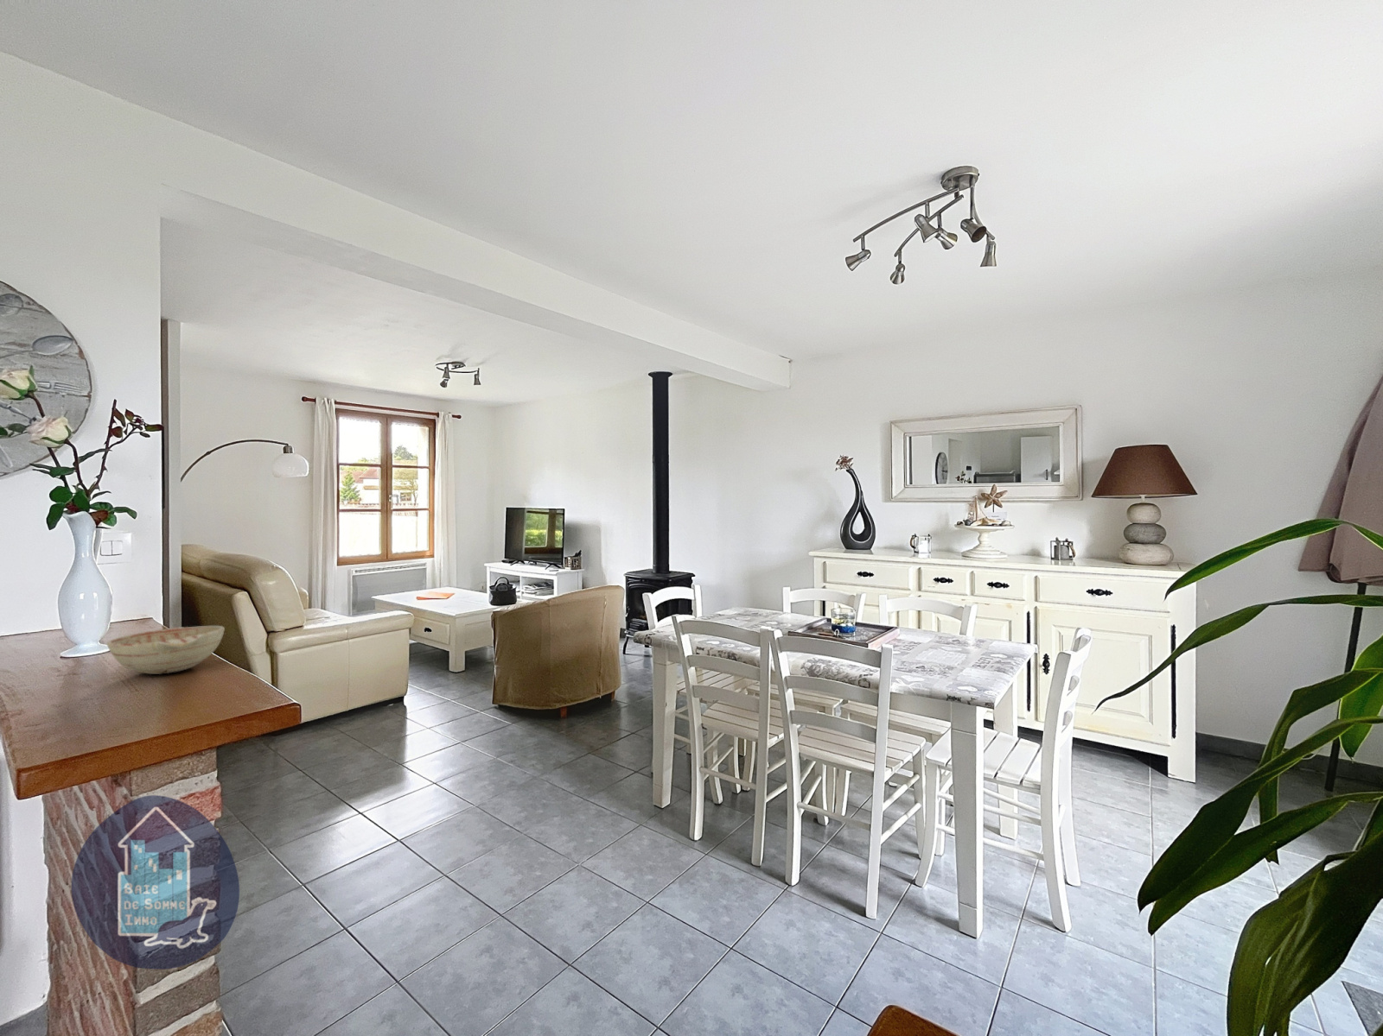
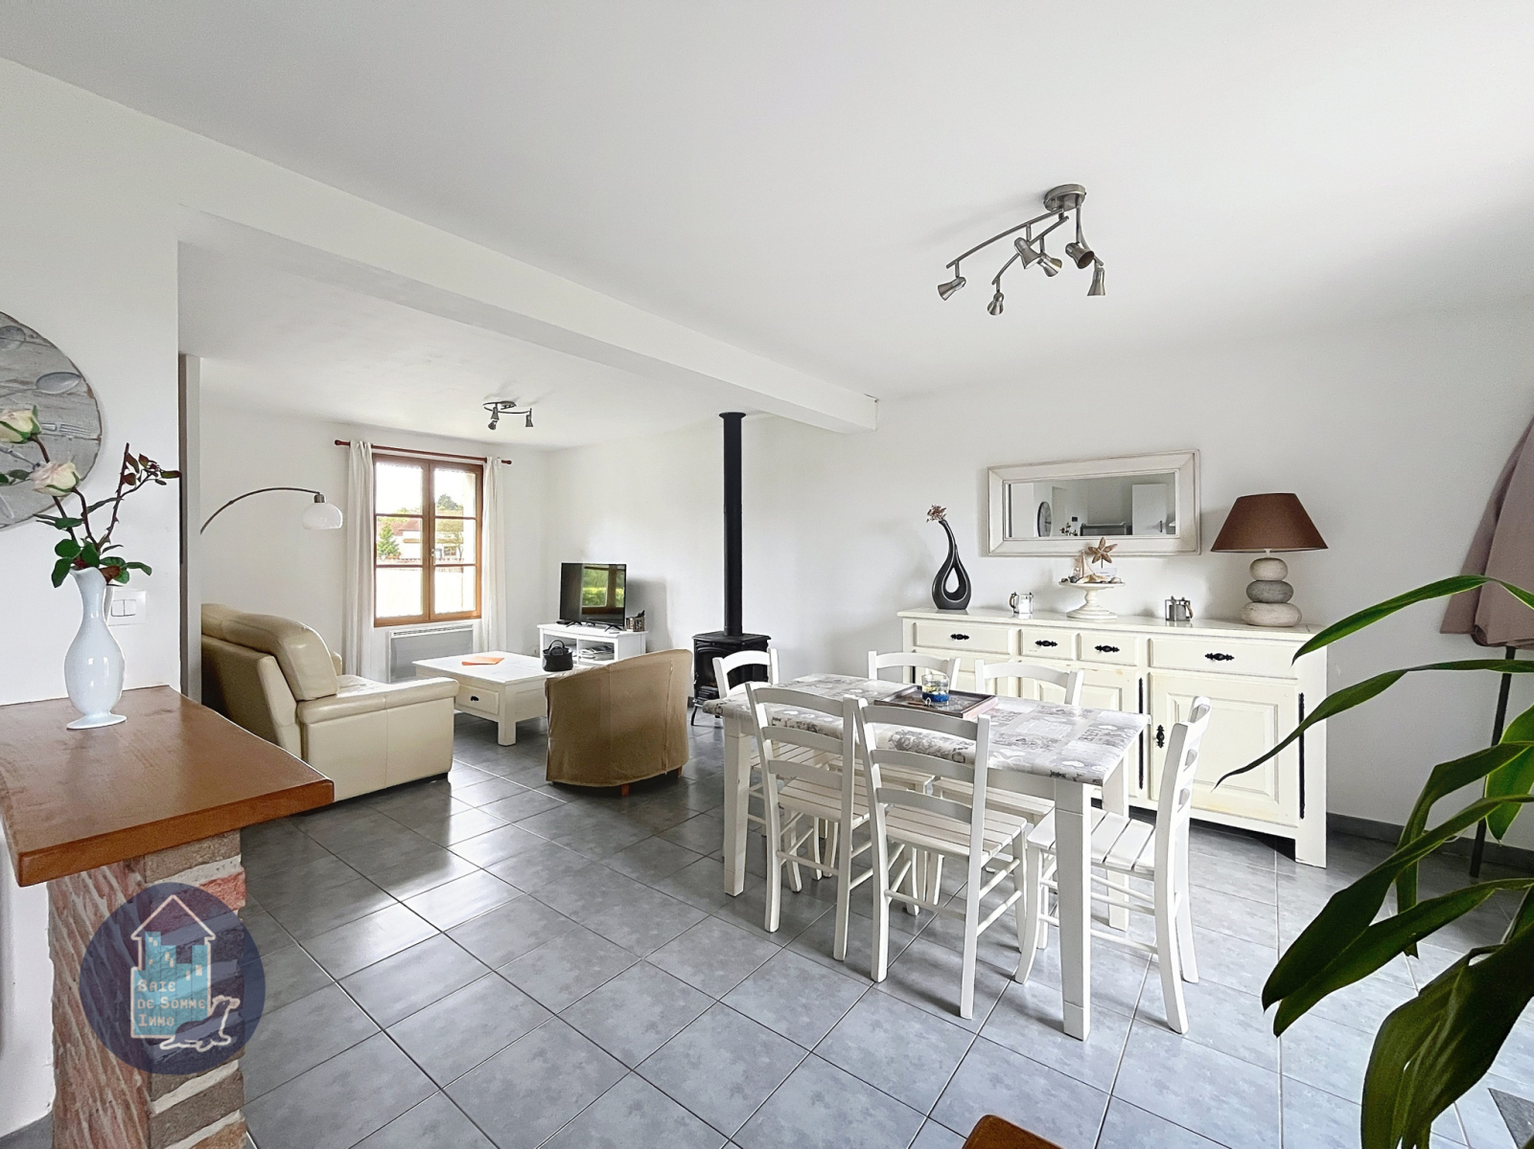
- decorative bowl (168, 650)
